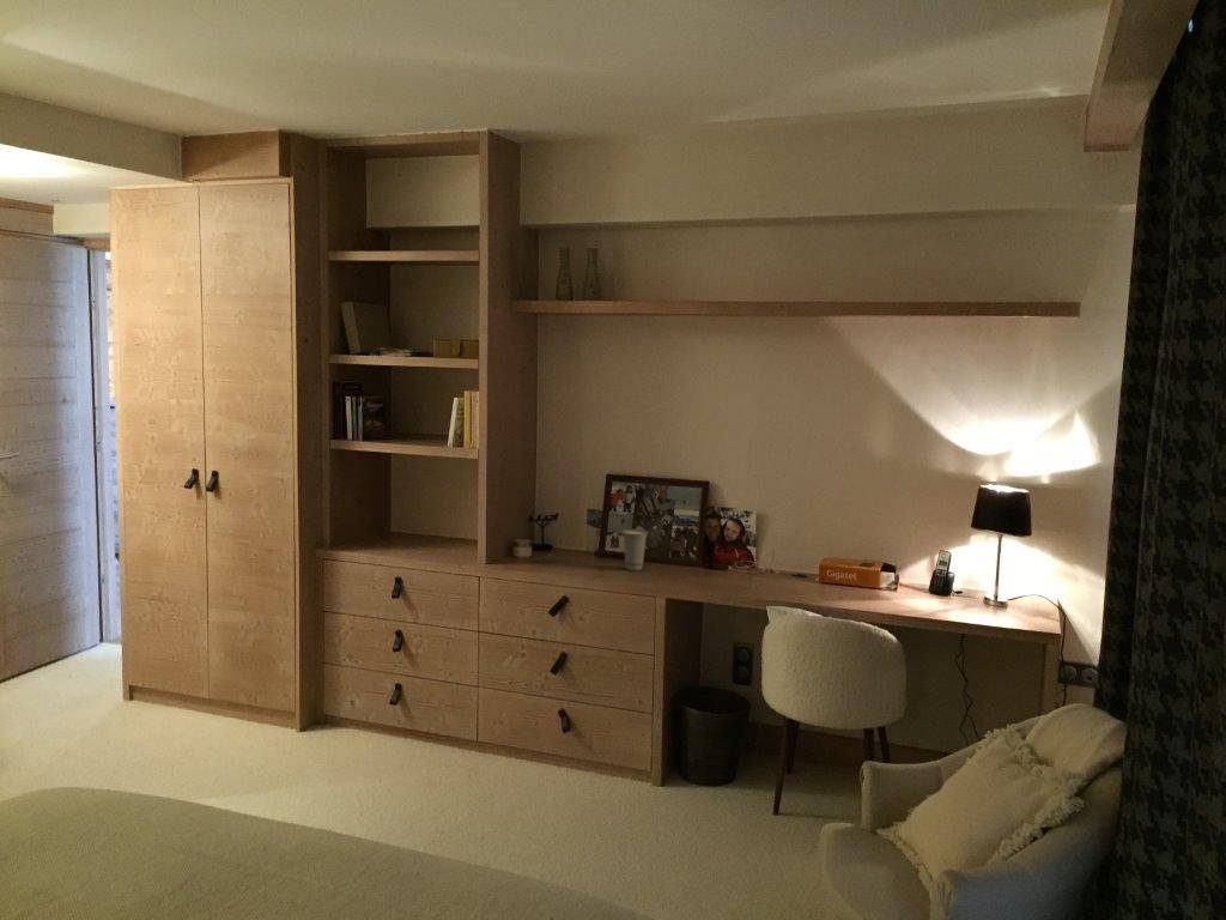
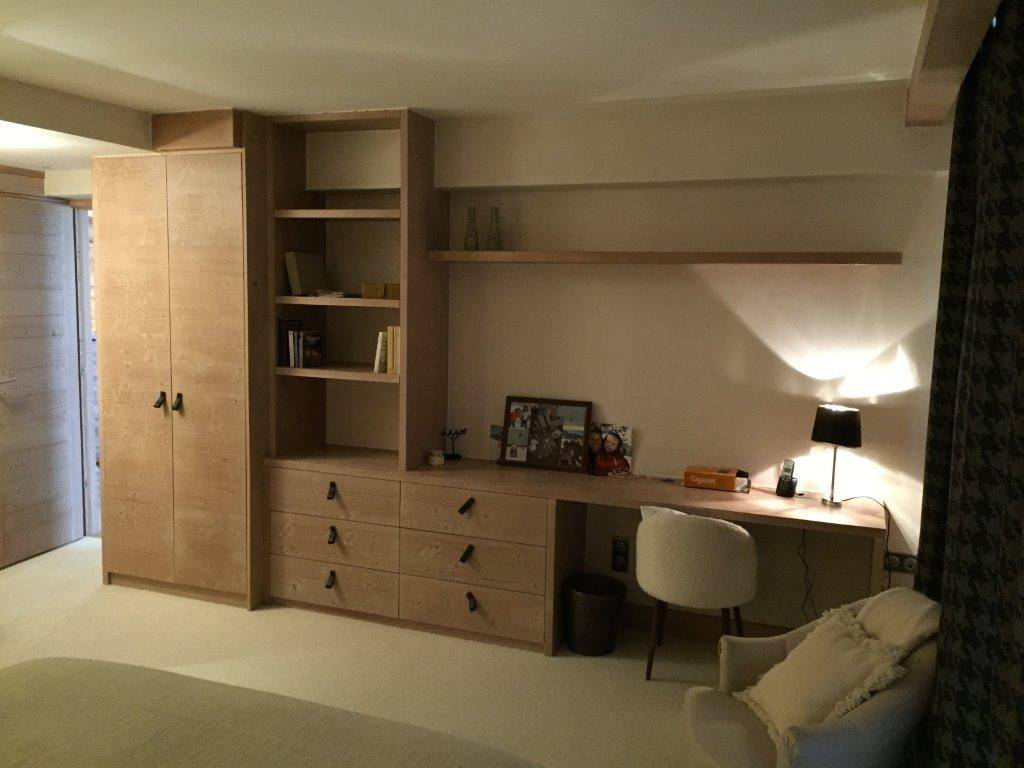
- cup (633, 550)
